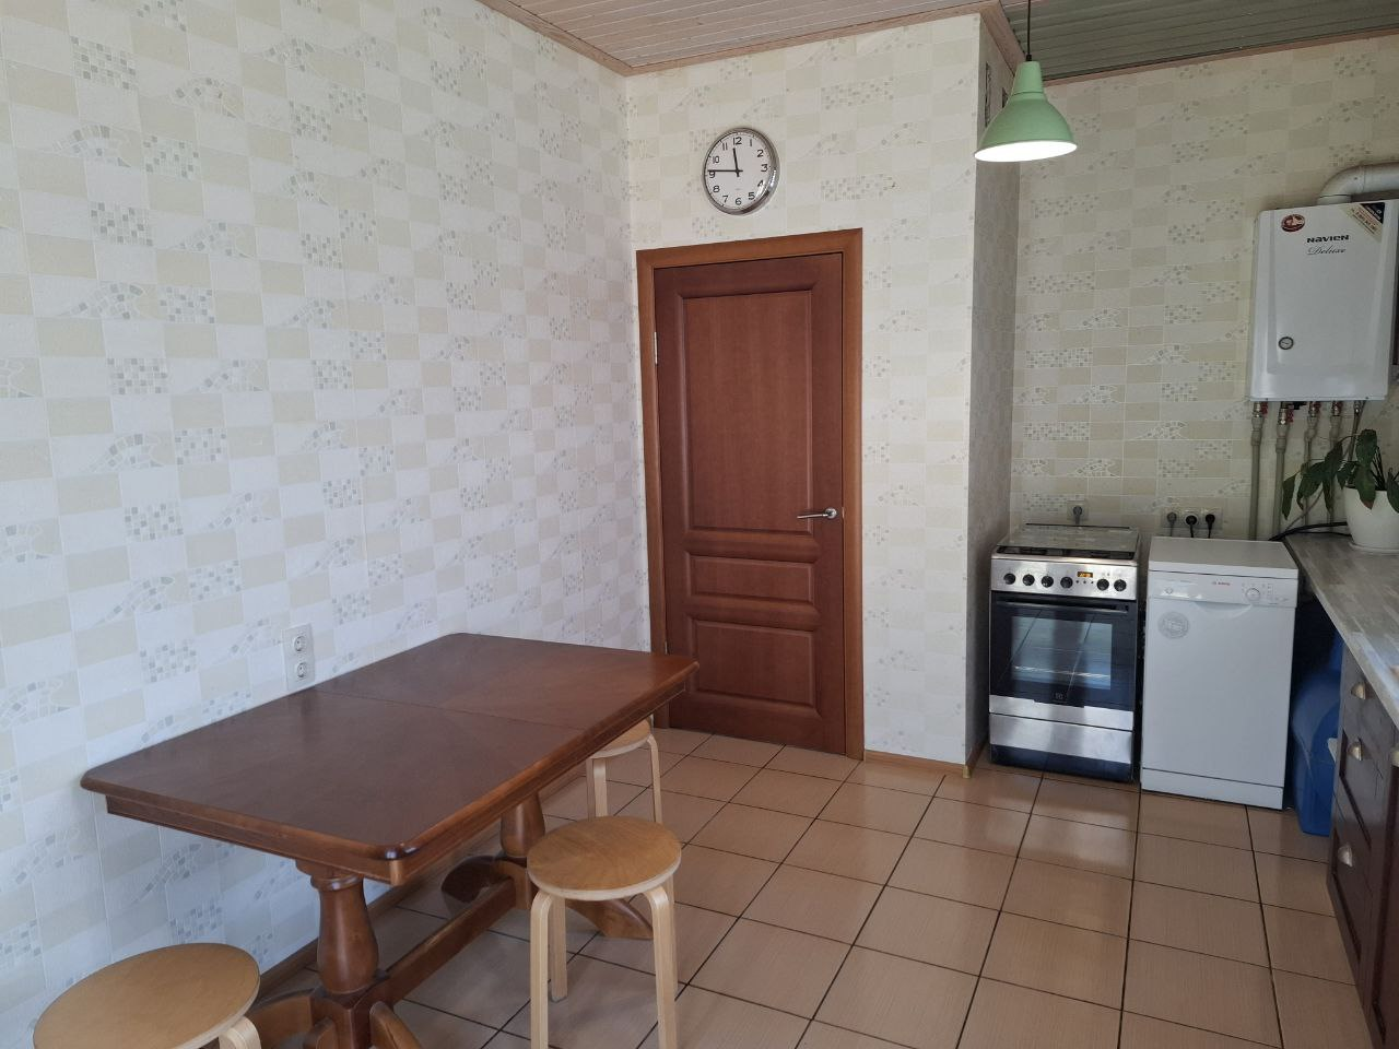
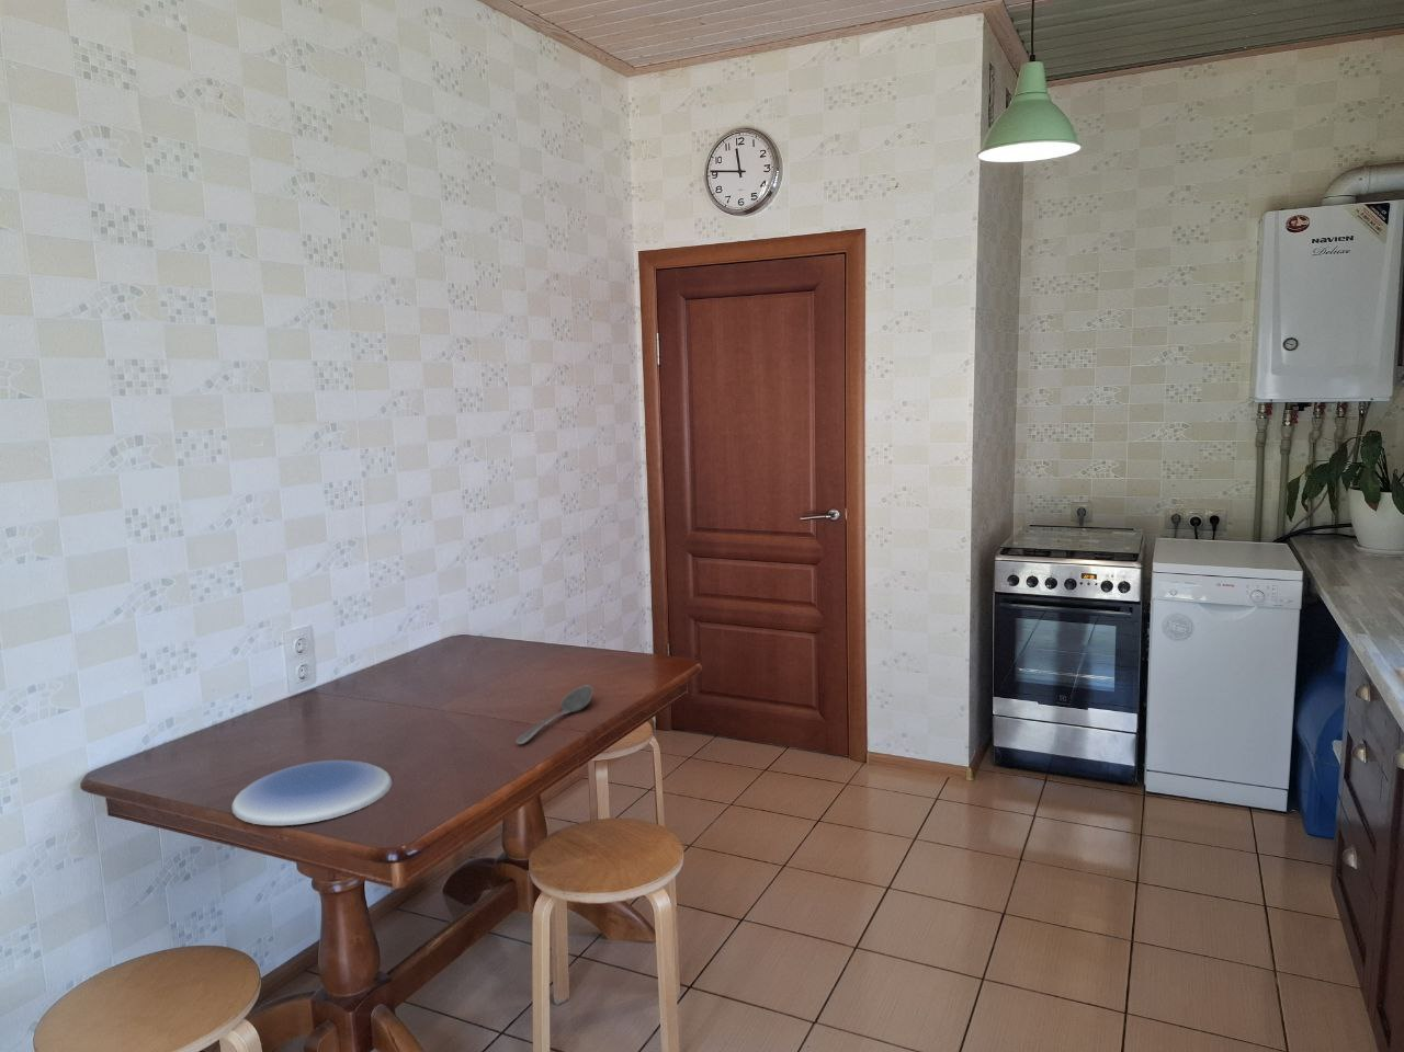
+ plate (313, 785)
+ stirrer (555, 715)
